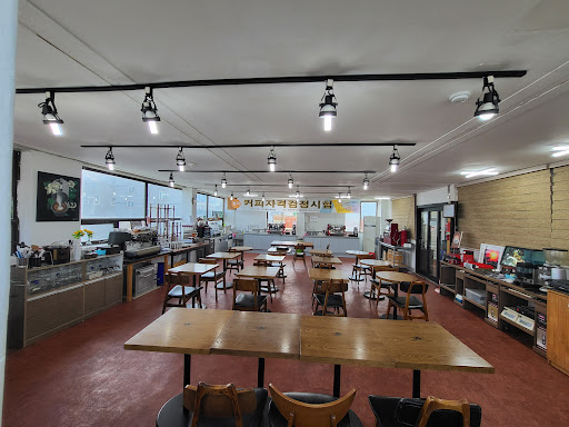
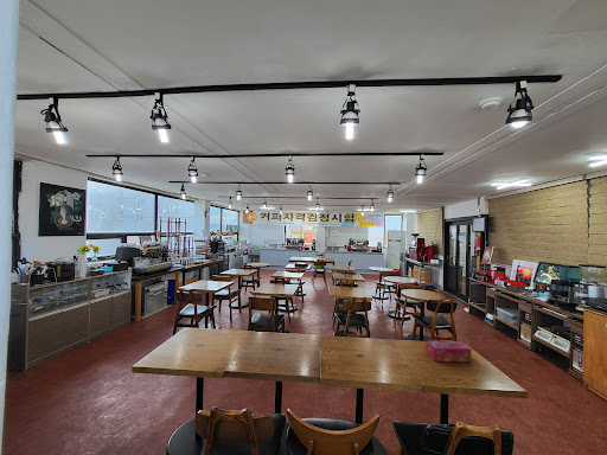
+ tissue box (447, 351)
